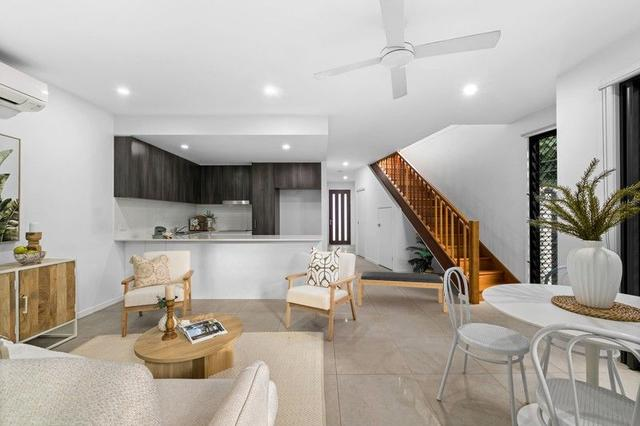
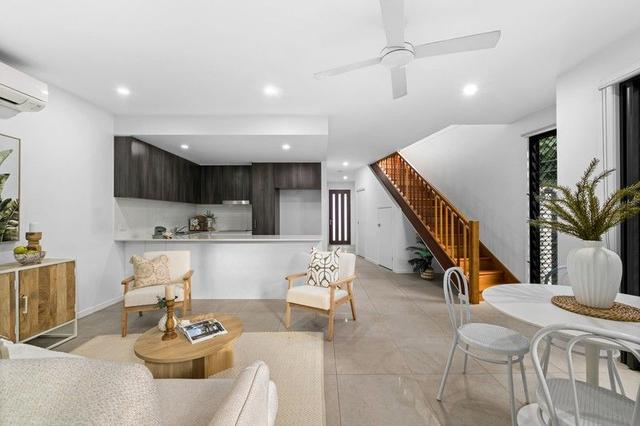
- bench (401, 286)
